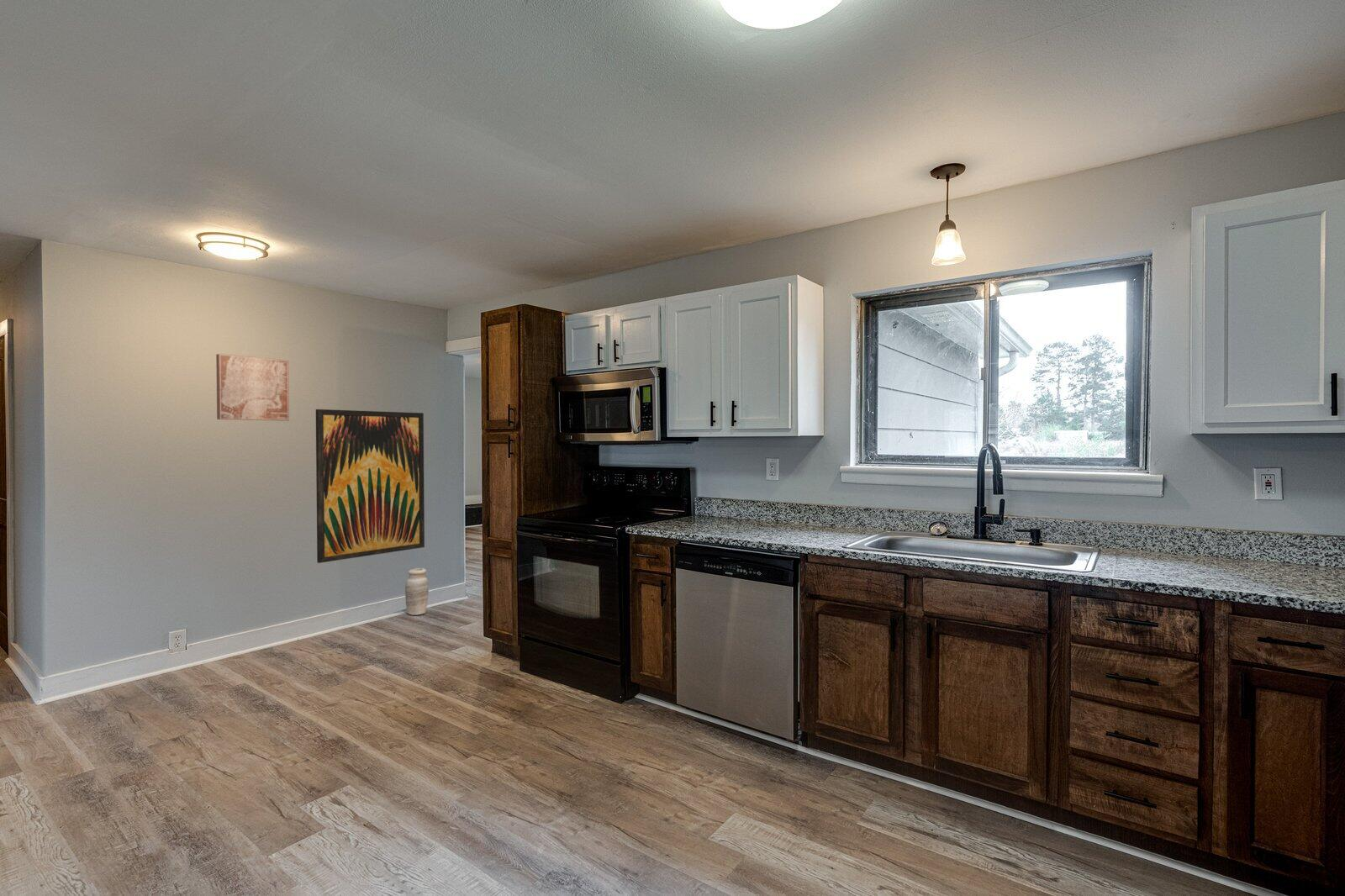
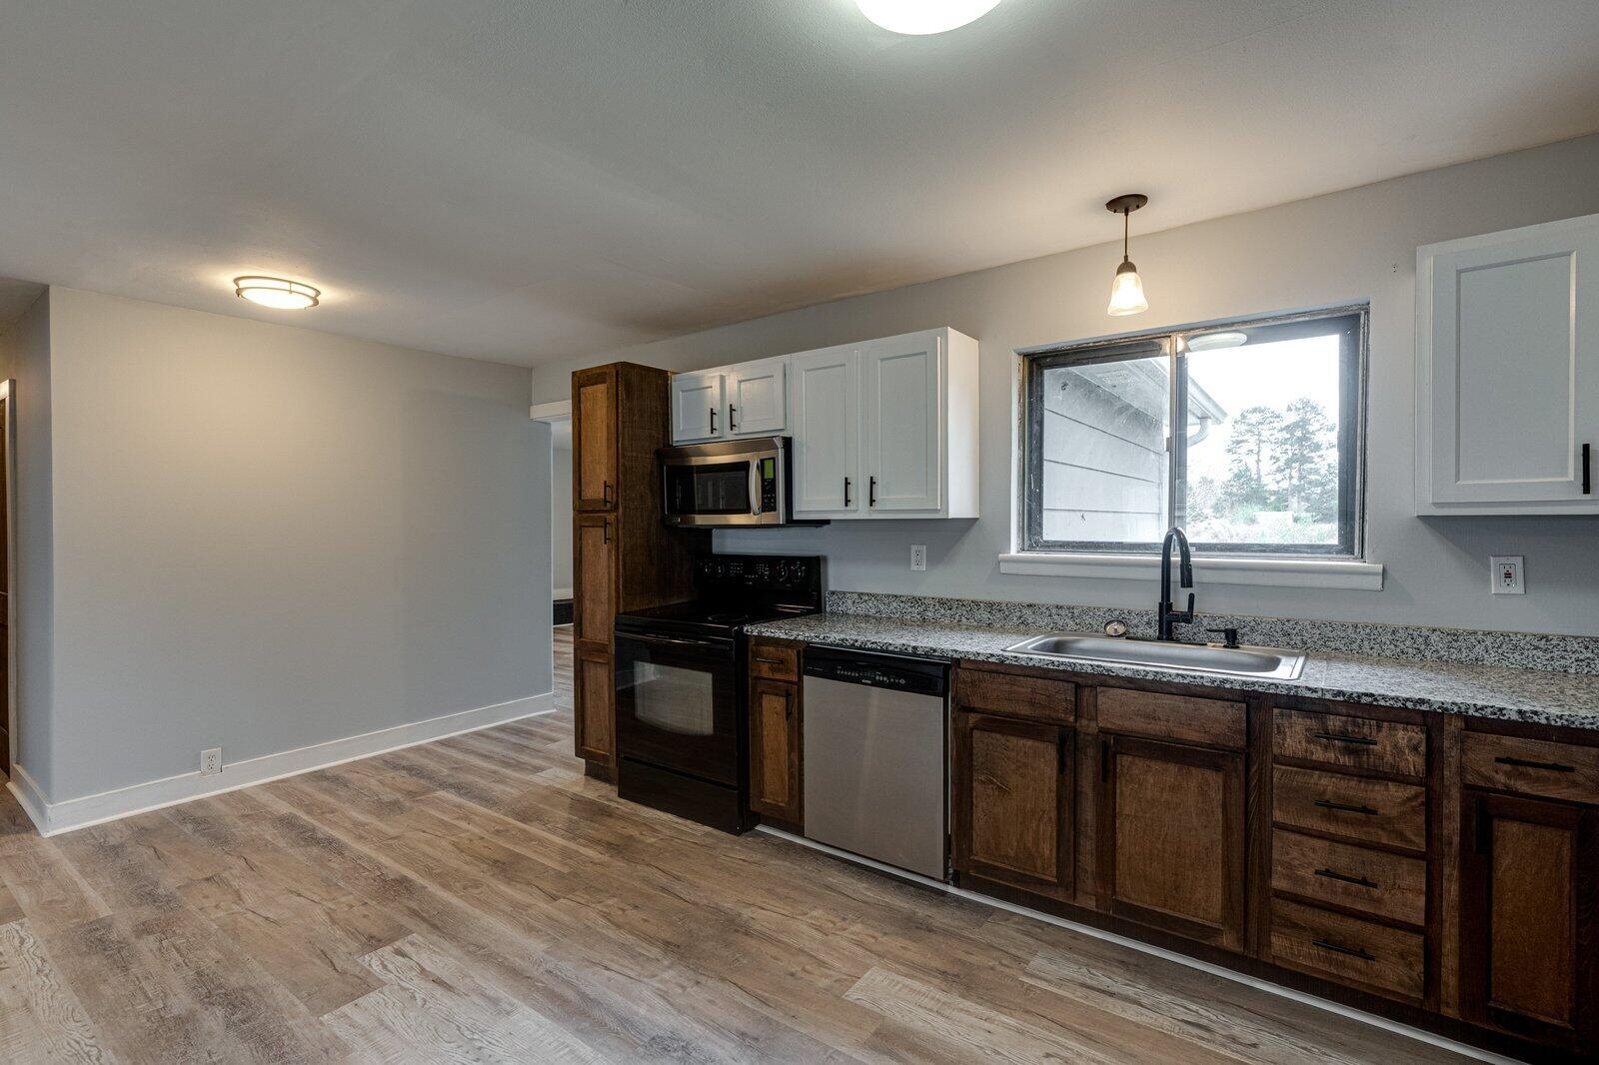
- vase (417, 591)
- wall art (254, 388)
- wall art (373, 482)
